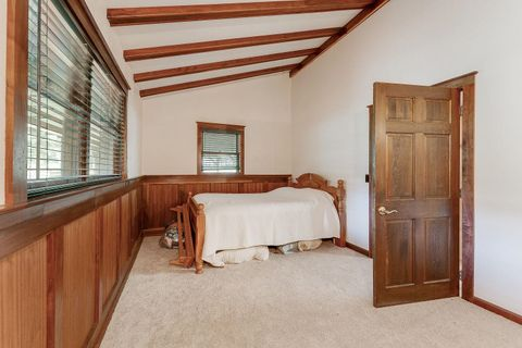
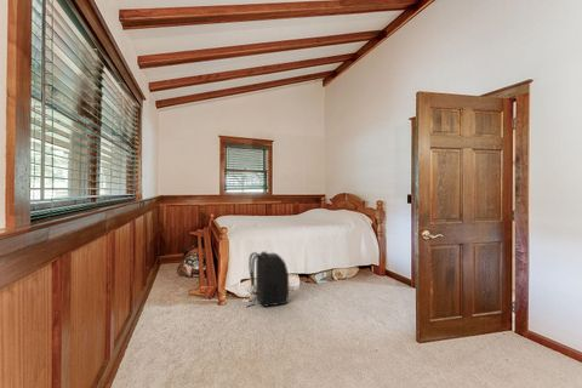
+ backpack (266, 275)
